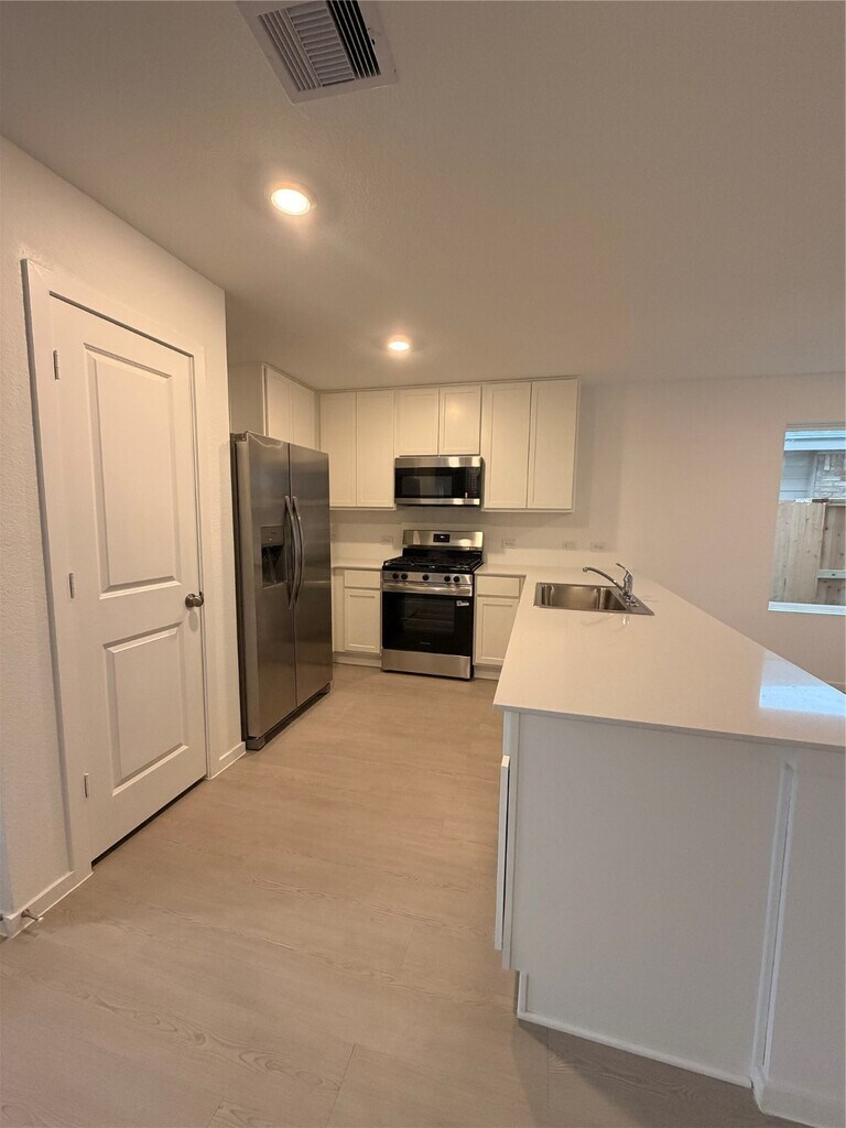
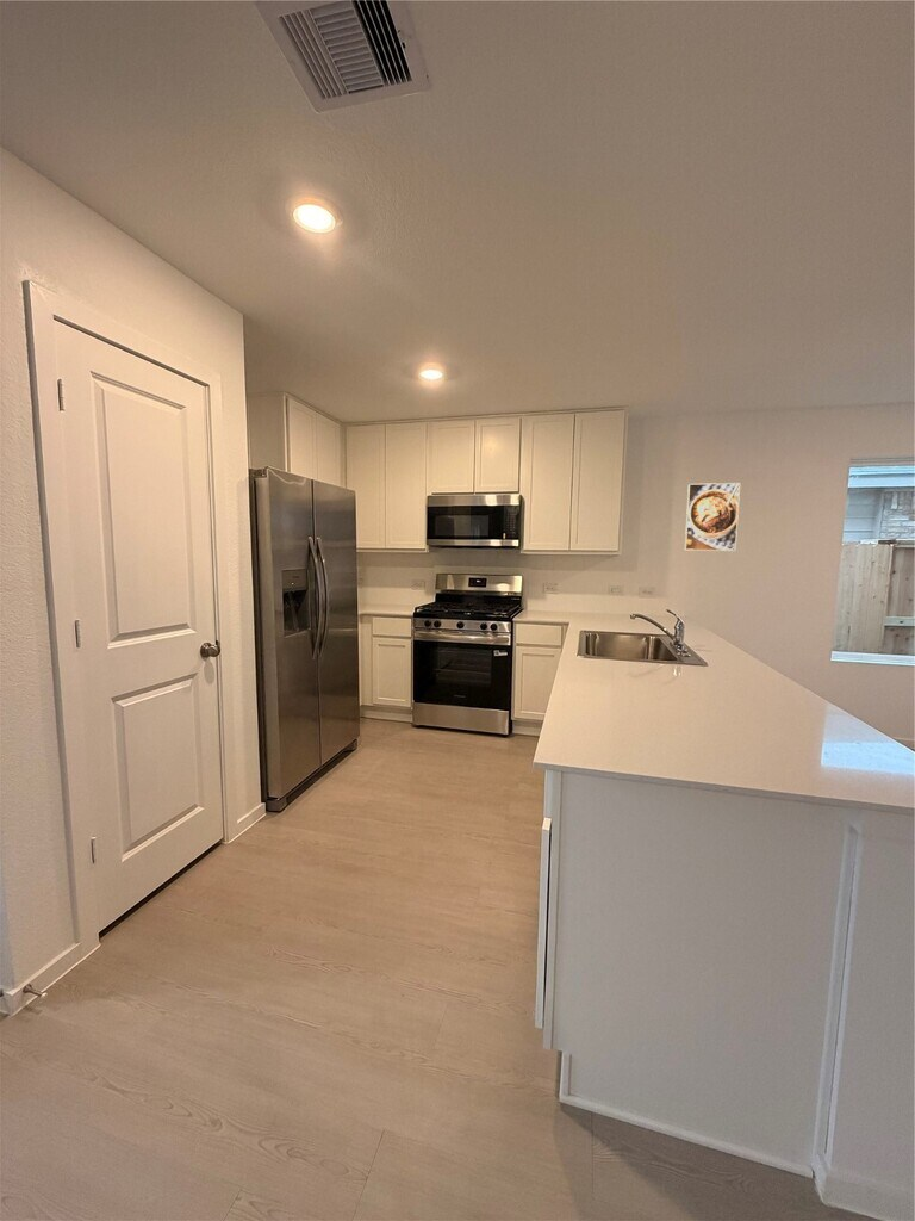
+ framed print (711, 516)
